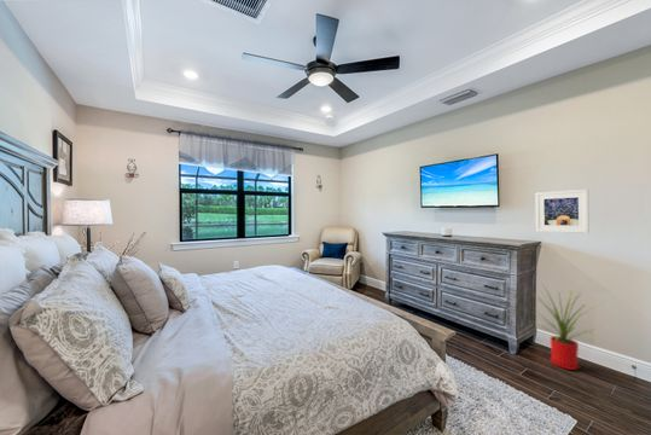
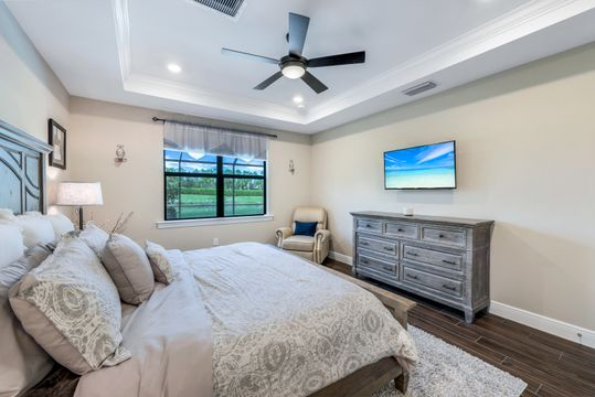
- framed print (560, 211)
- house plant (564, 325)
